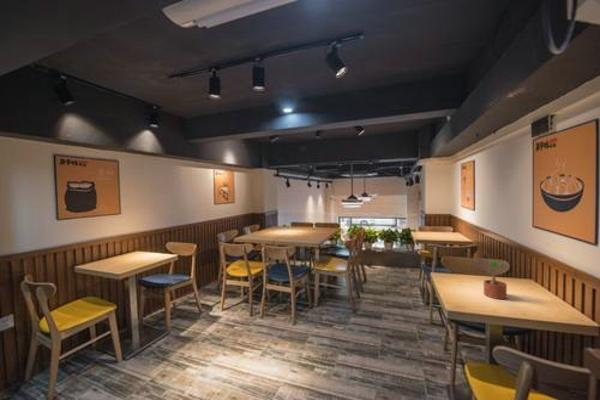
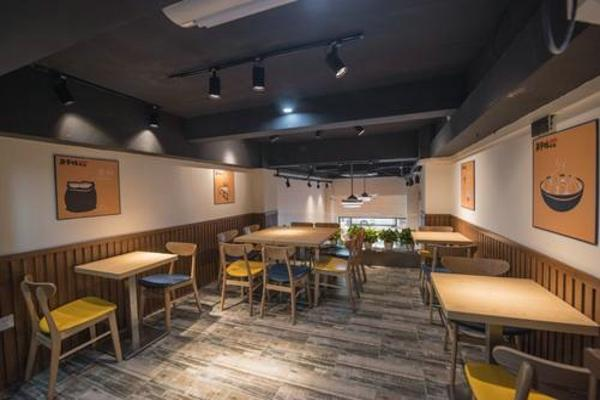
- potted plant (494, 278)
